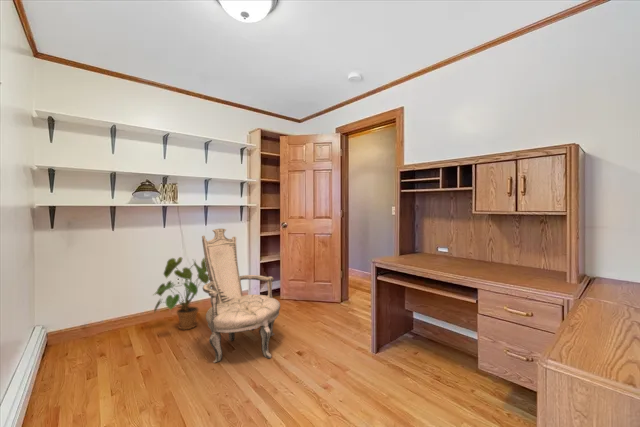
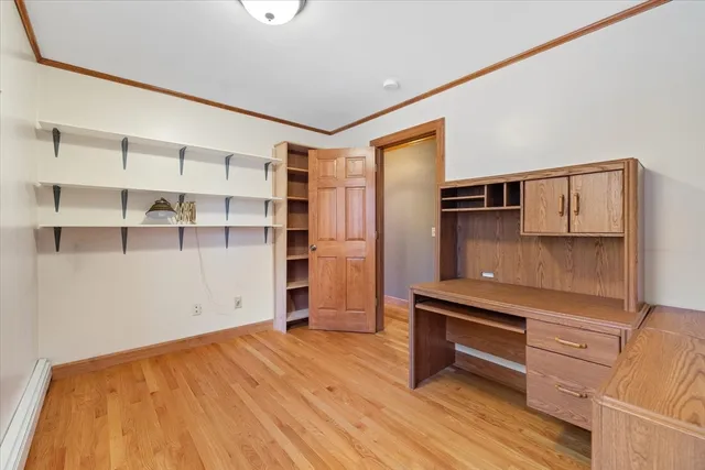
- house plant (190, 289)
- armchair (241, 287)
